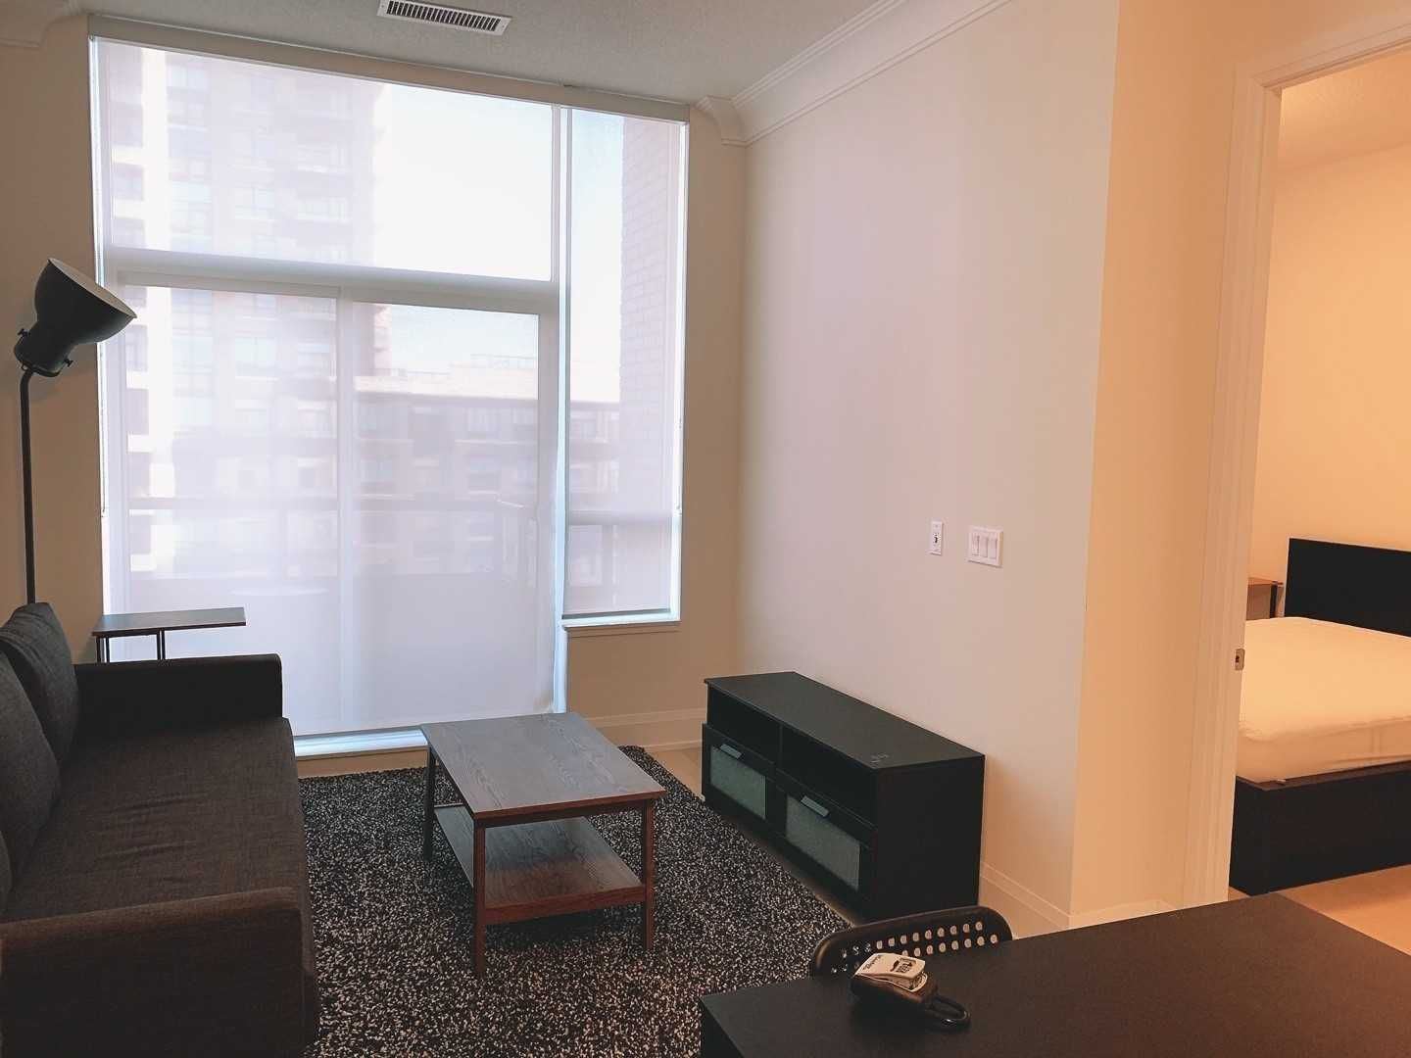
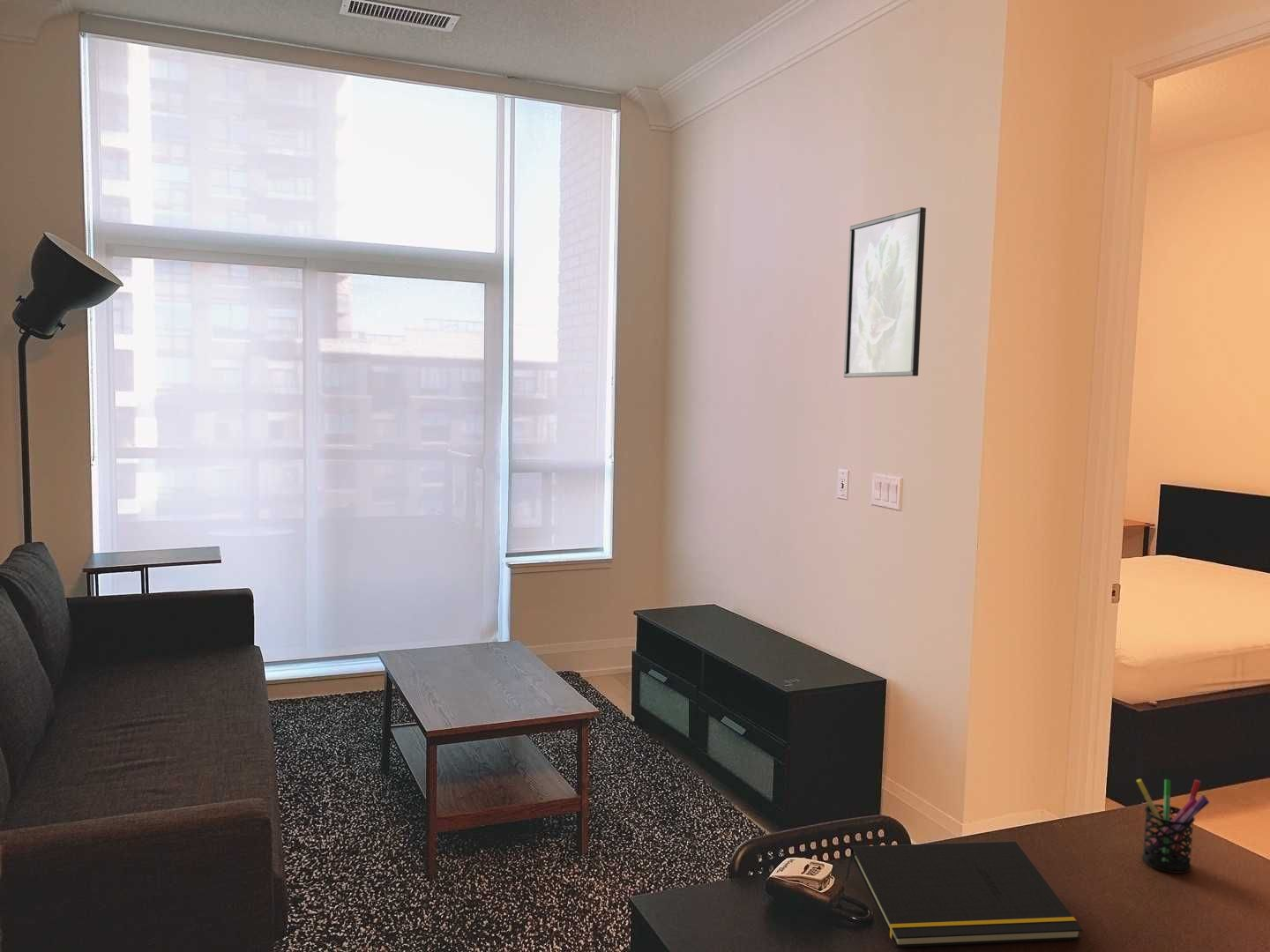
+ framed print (882, 297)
+ notepad (960, 889)
+ pen holder (1171, 818)
